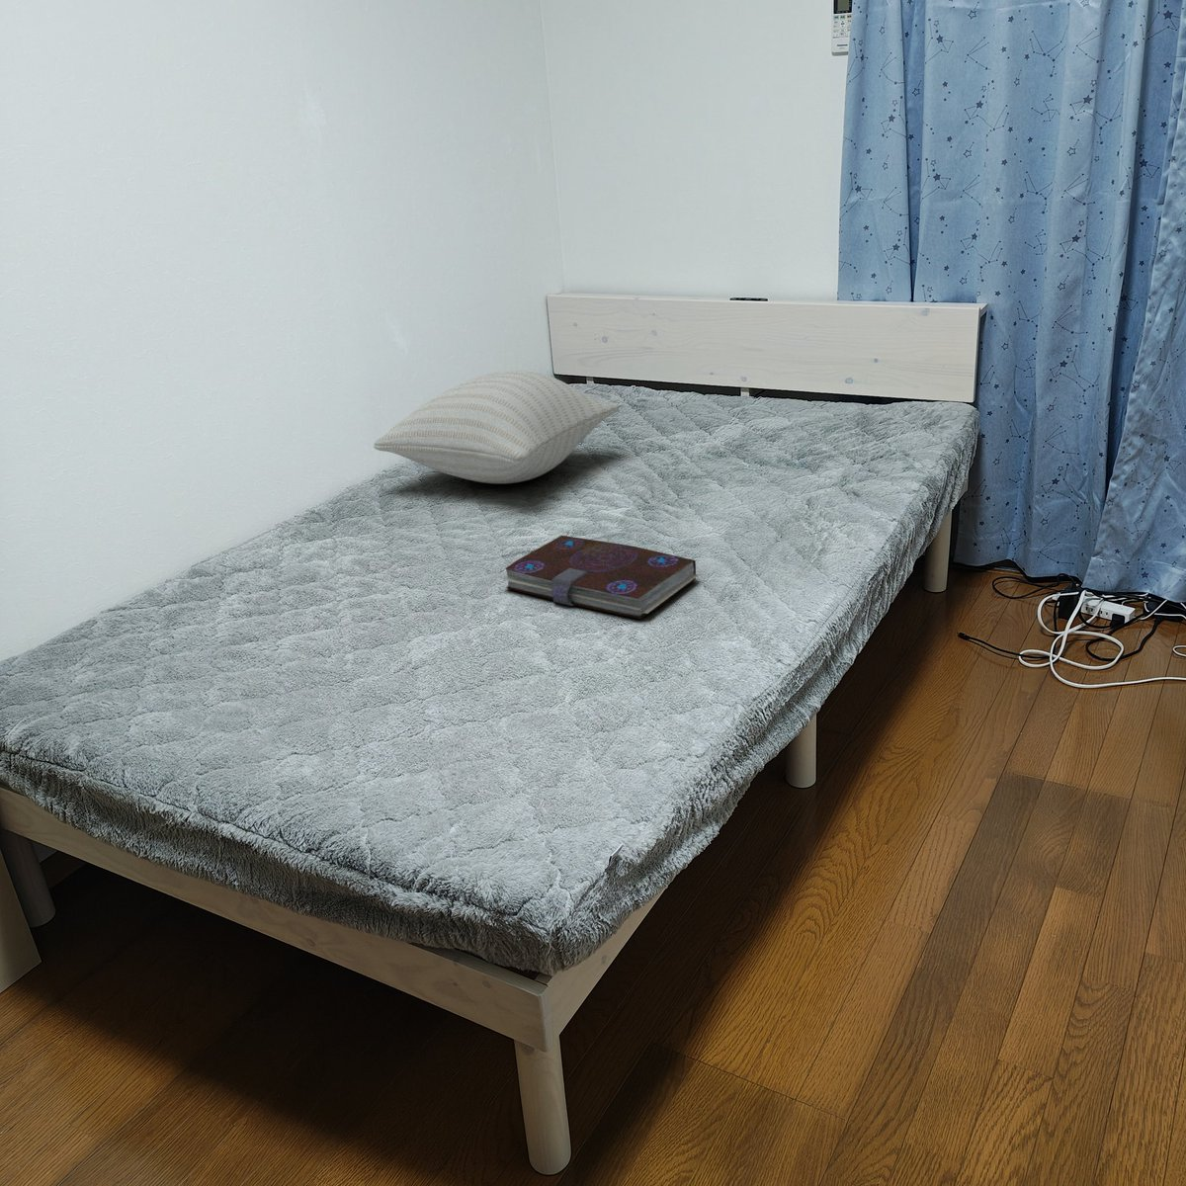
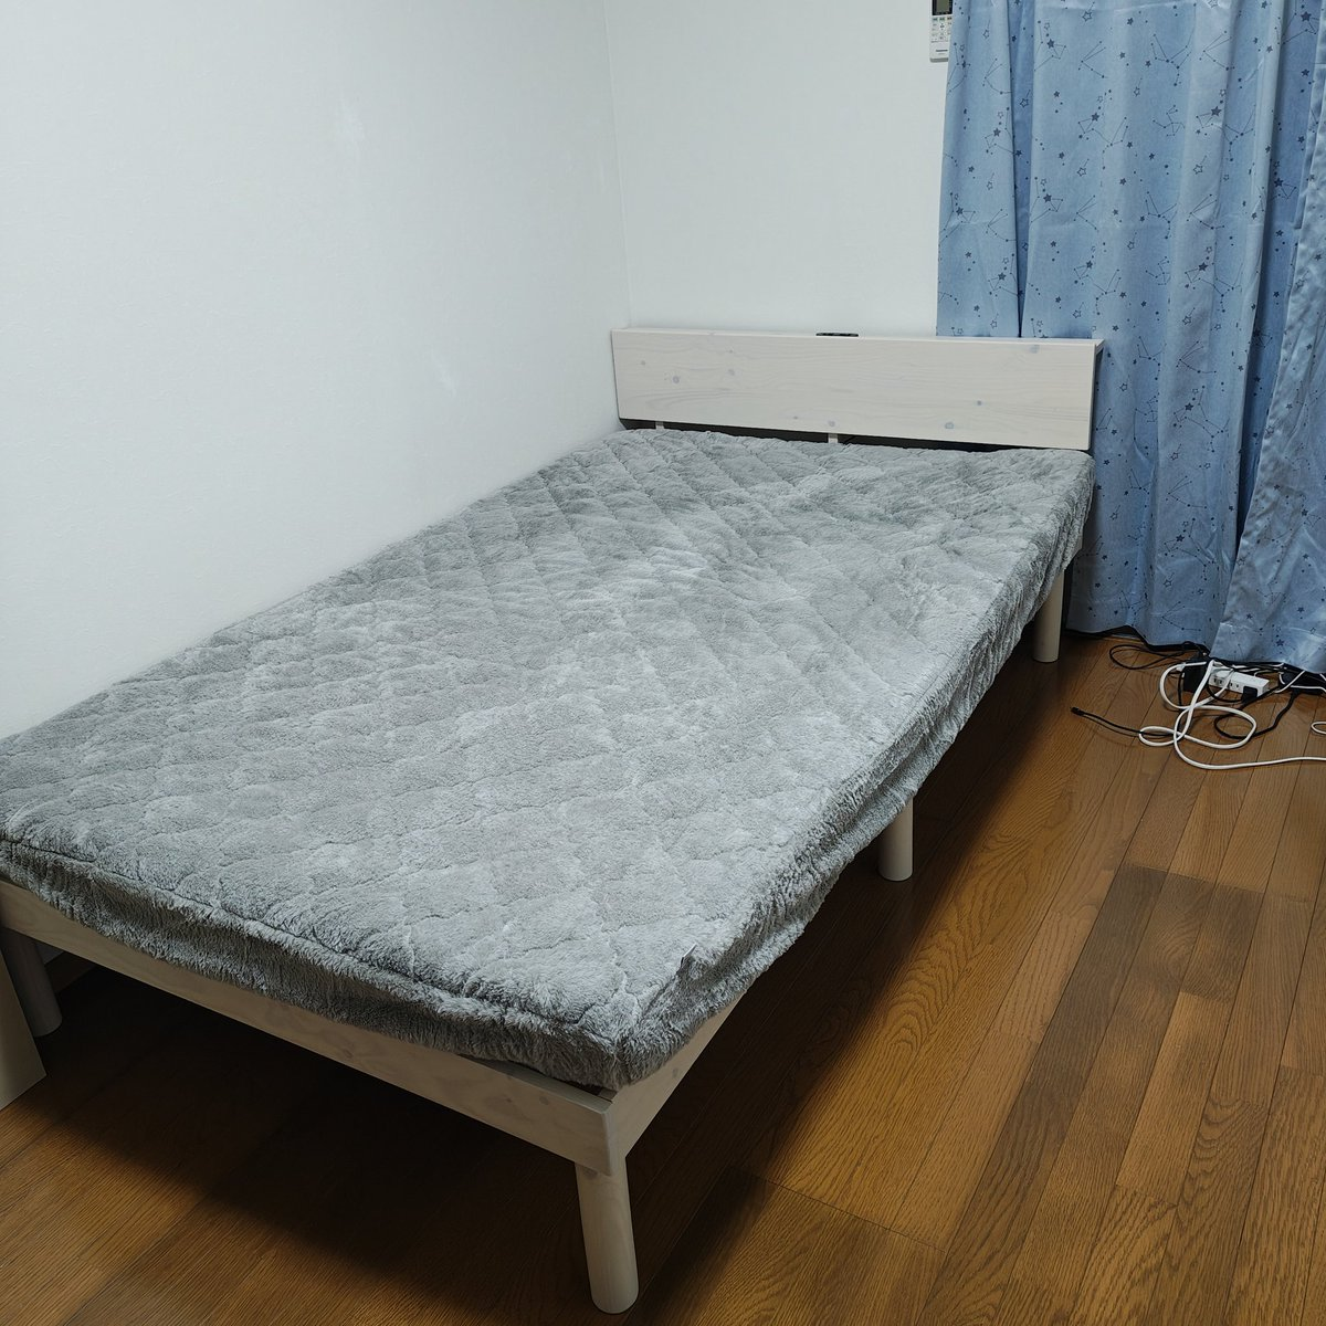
- pillow (499, 426)
- book (598, 572)
